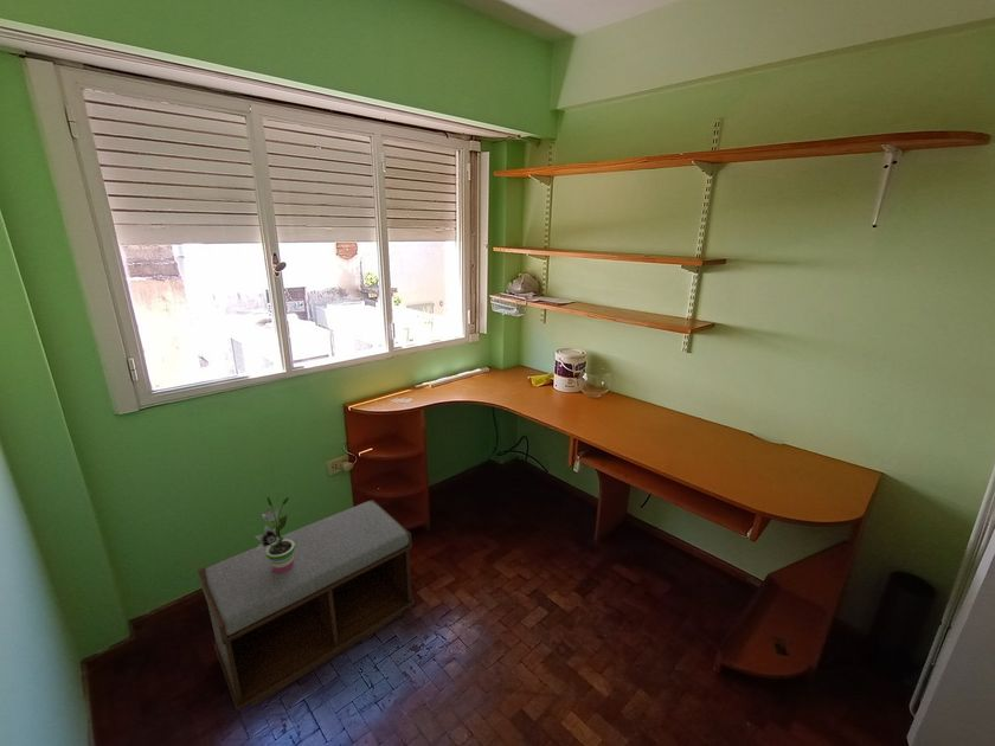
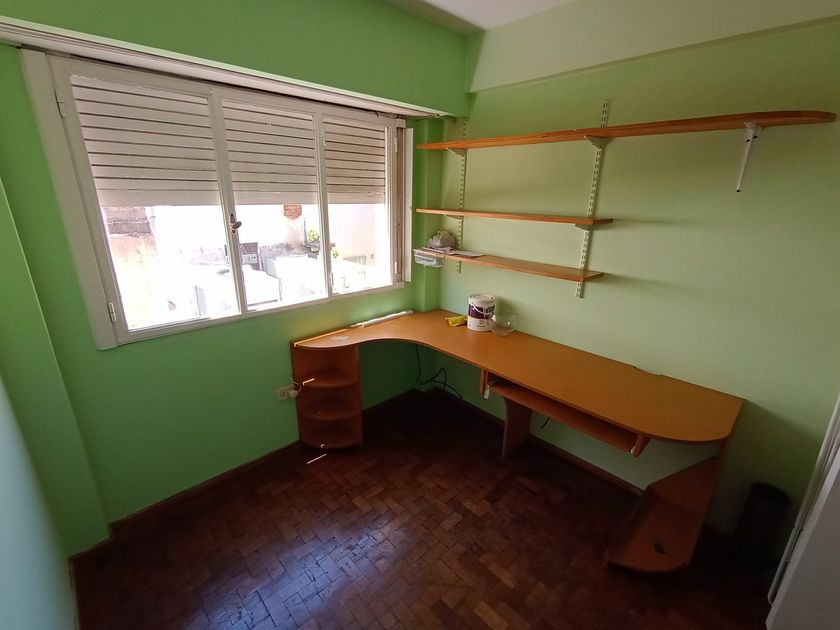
- potted plant (271, 534)
- bench (316, 591)
